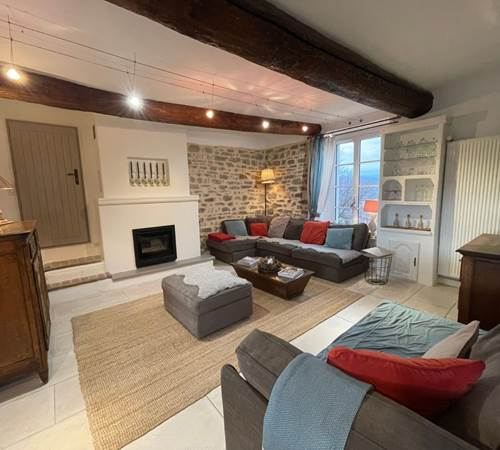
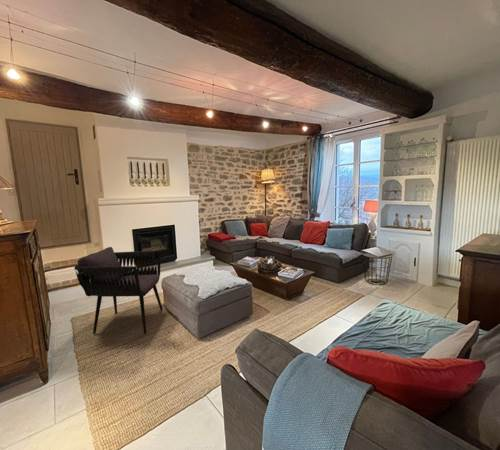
+ armchair (122, 287)
